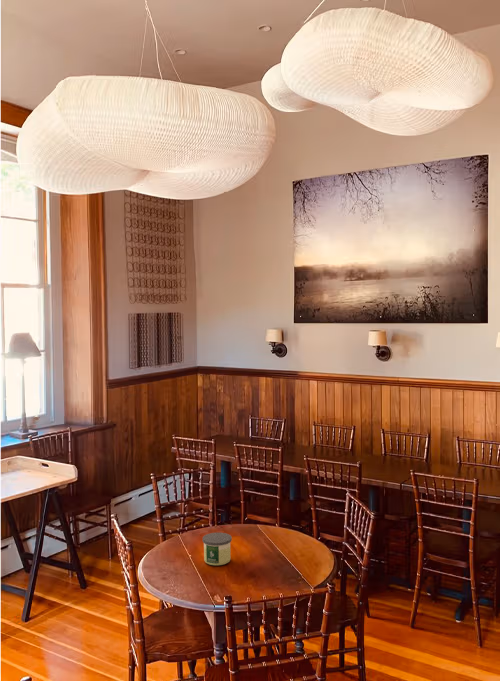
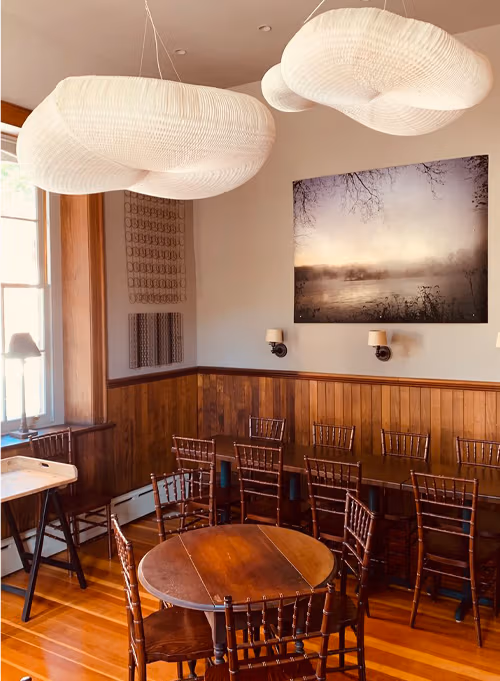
- candle (217, 549)
